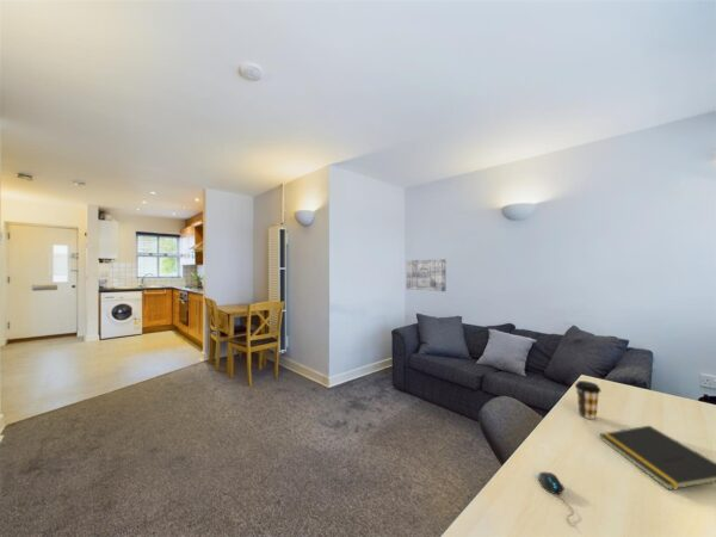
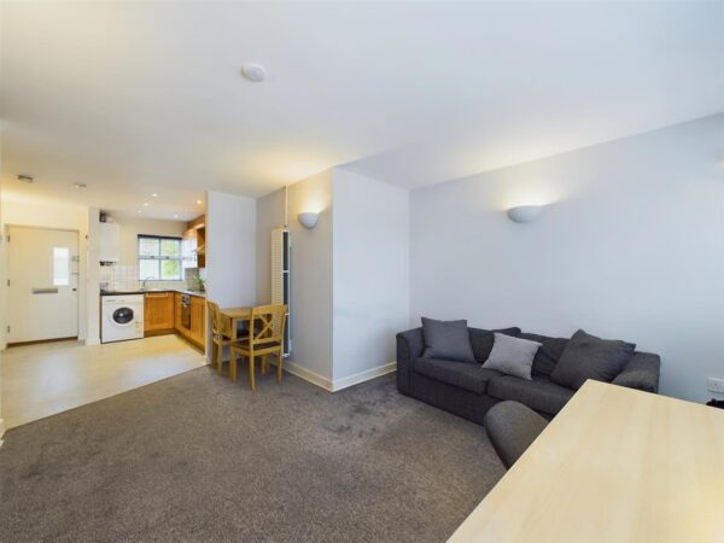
- wall art (425, 274)
- notepad (658, 453)
- mouse (555, 492)
- coffee cup (587, 400)
